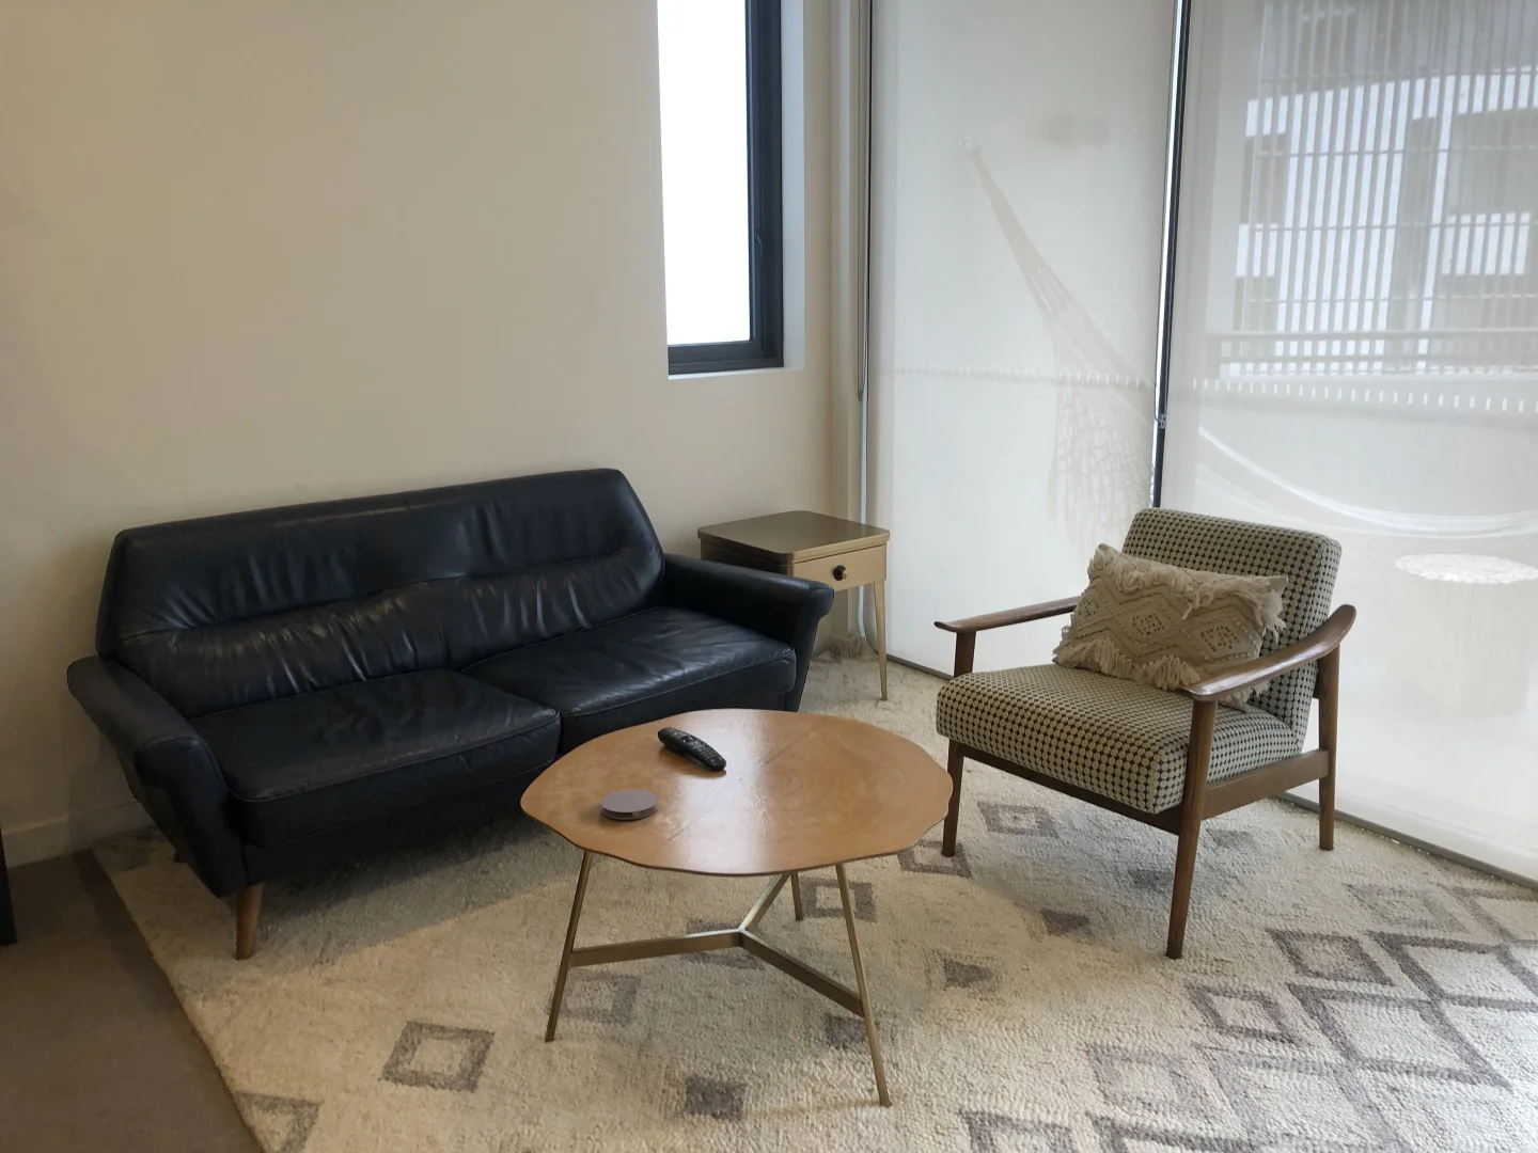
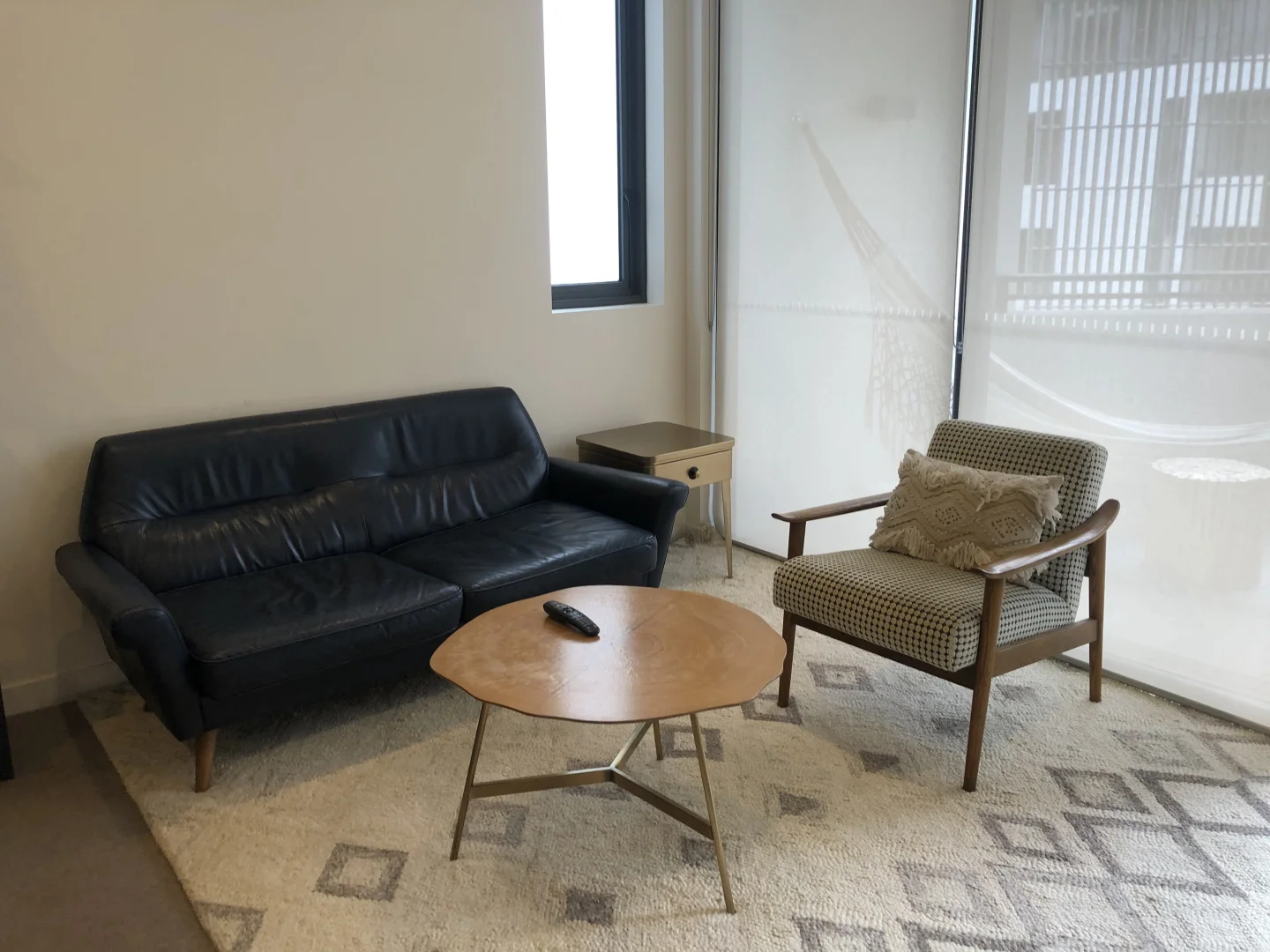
- coaster (629, 804)
